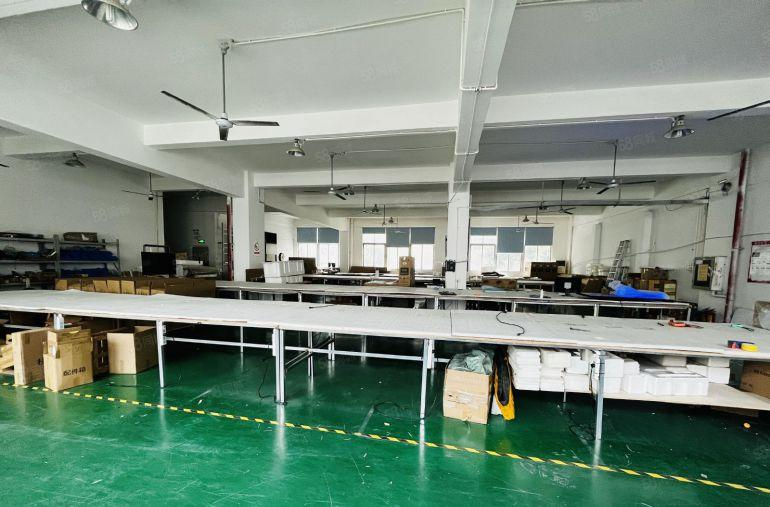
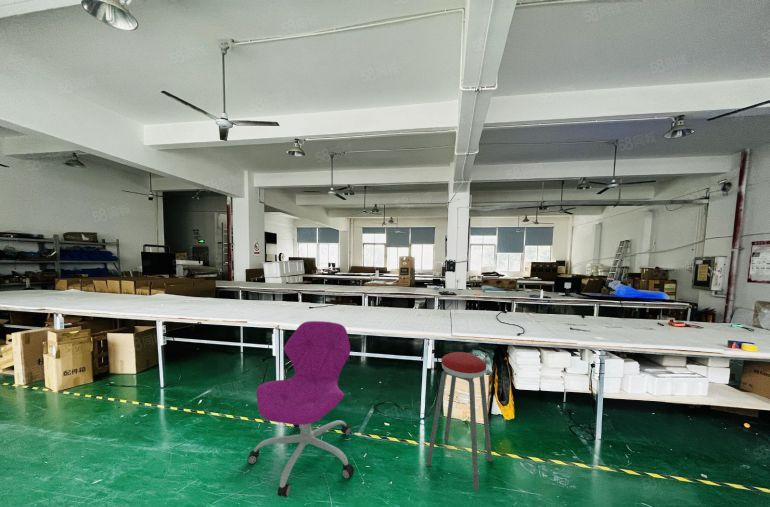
+ office chair (306, 396)
+ music stool (470, 410)
